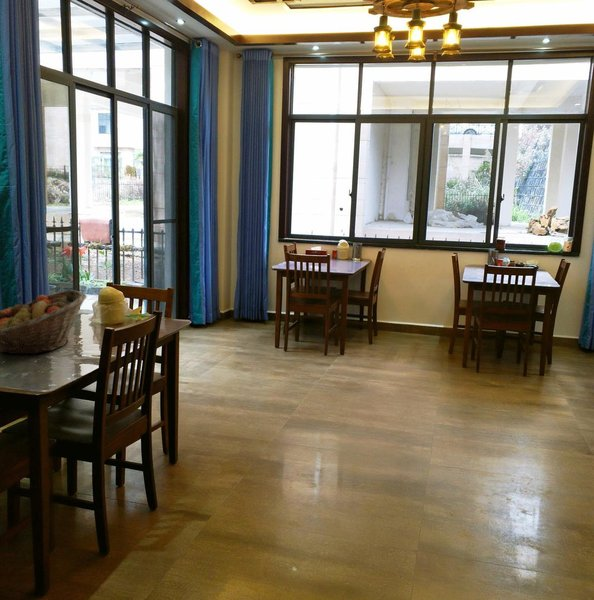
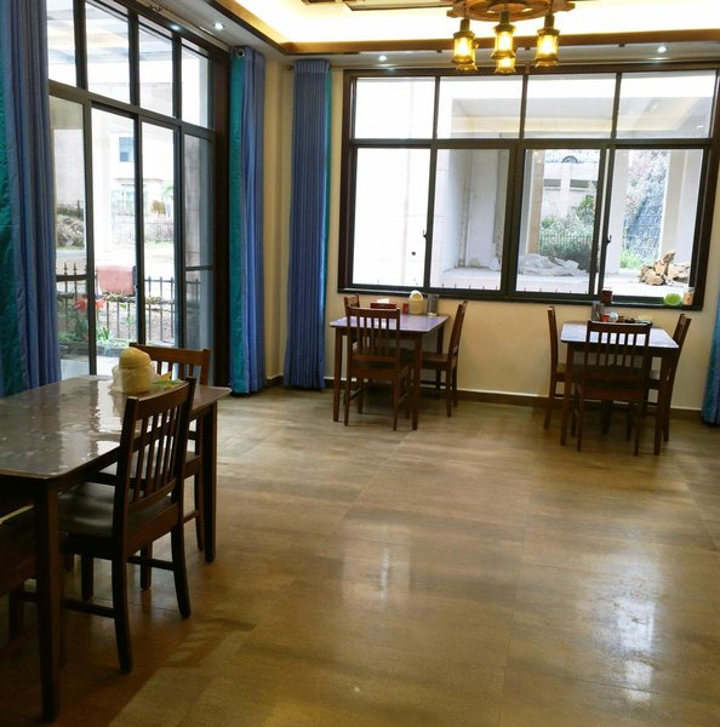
- fruit basket (36, 319)
